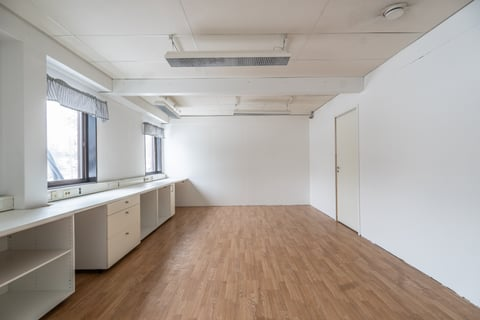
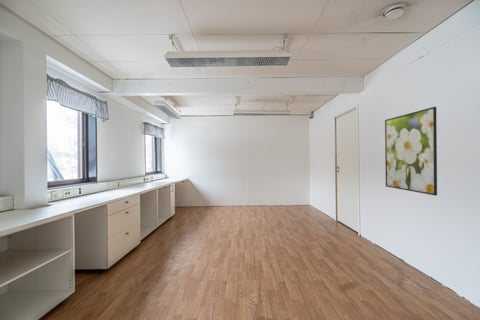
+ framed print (407, 152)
